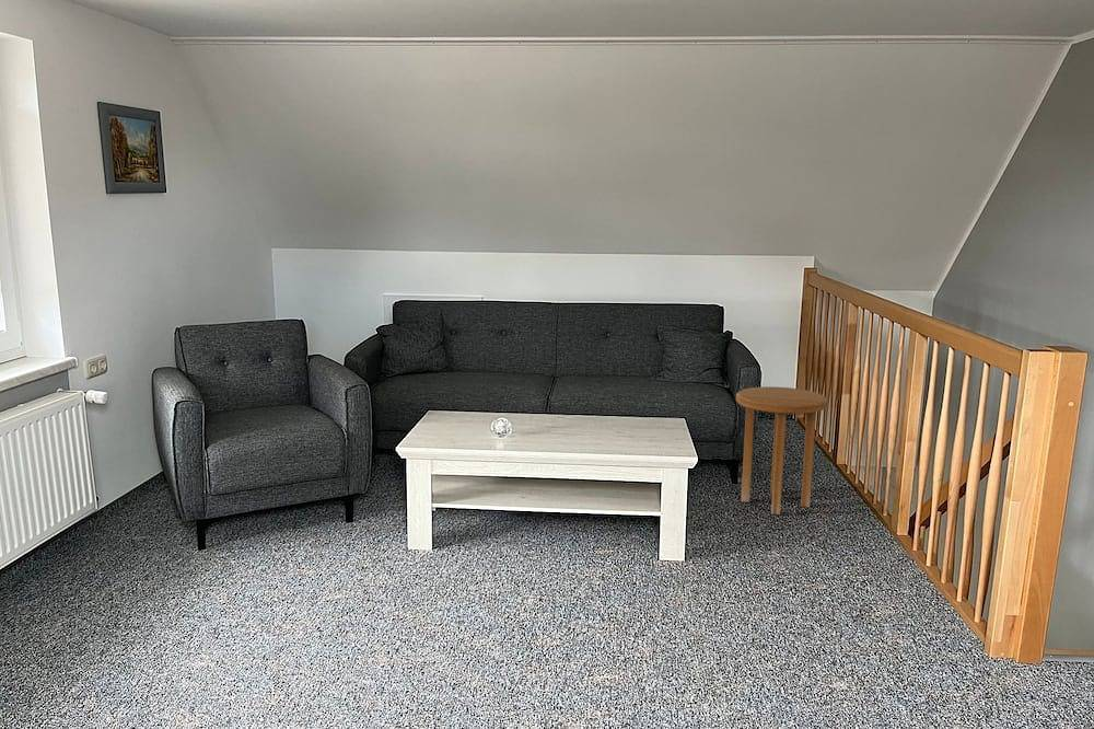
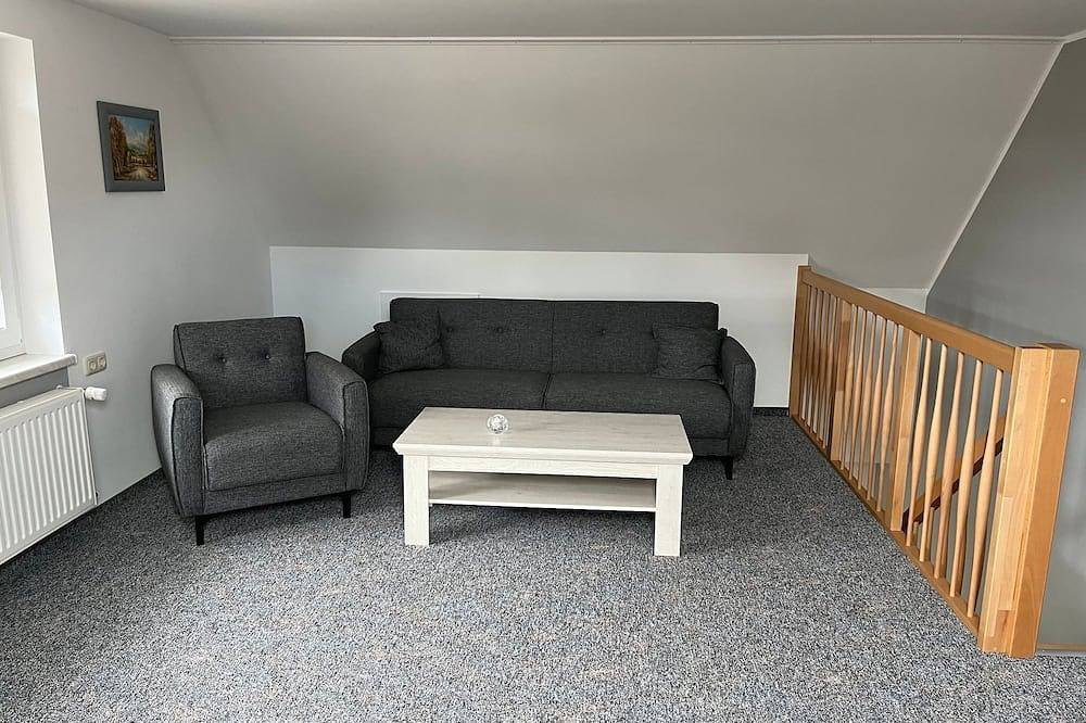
- side table (778, 450)
